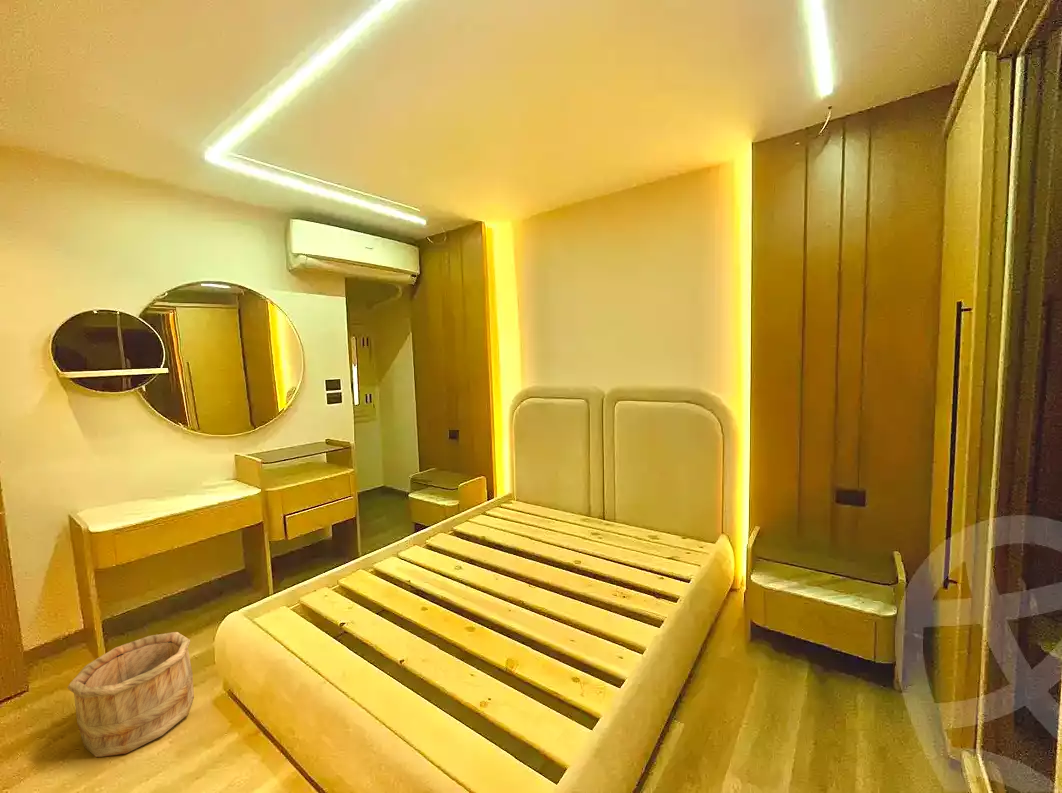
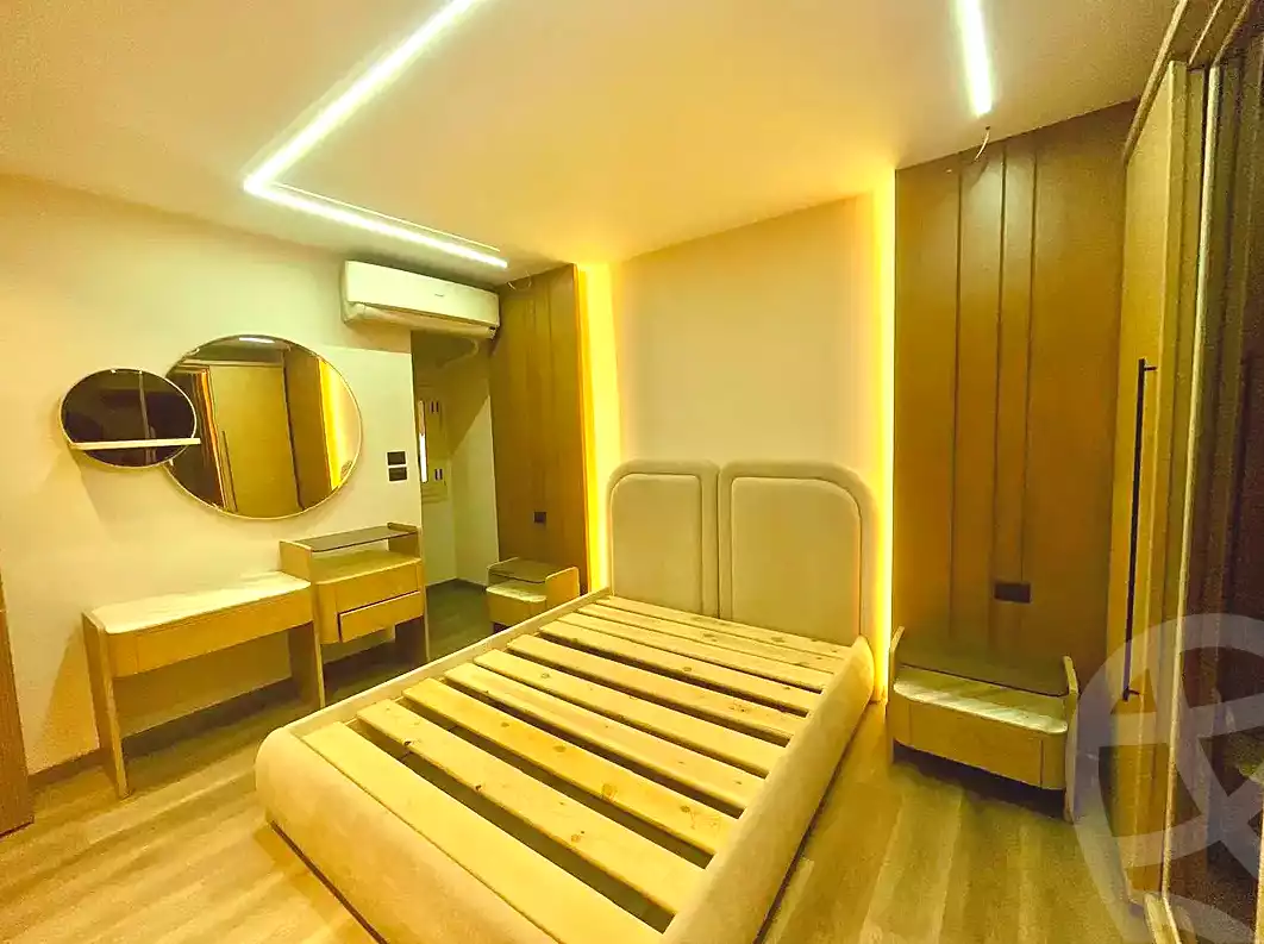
- wooden bucket (137, 690)
